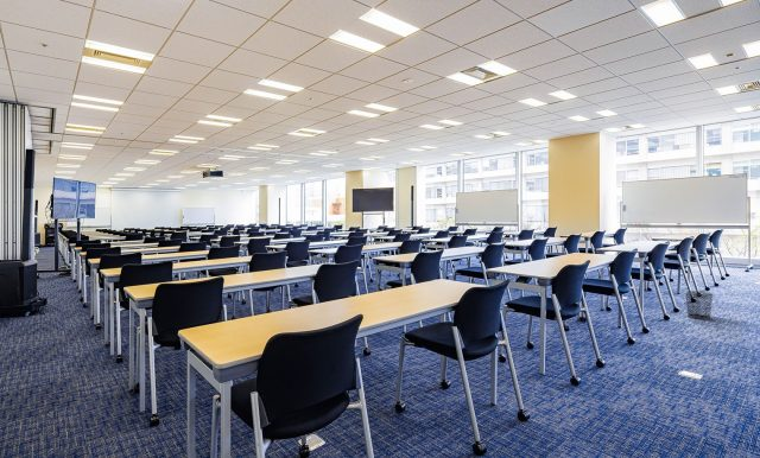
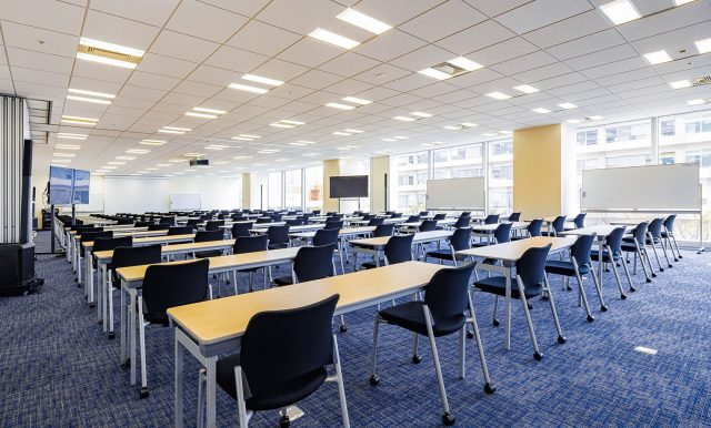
- waste bin (698, 305)
